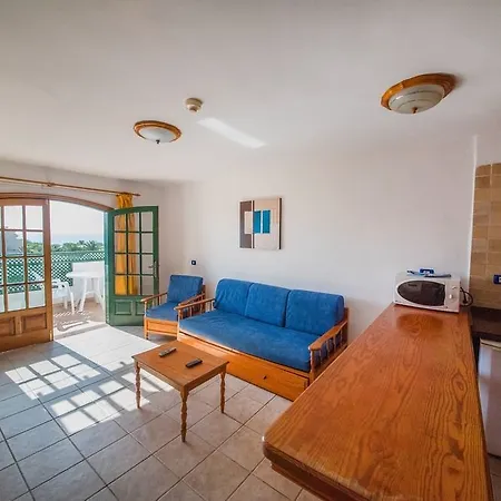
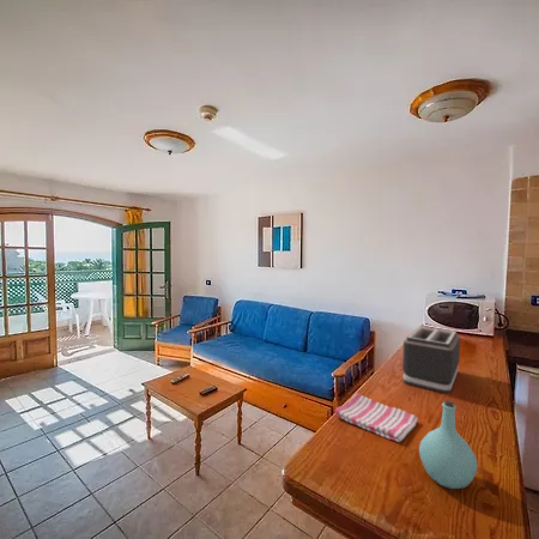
+ toaster (432, 355)
+ bottle (447, 438)
+ dish towel (375, 414)
